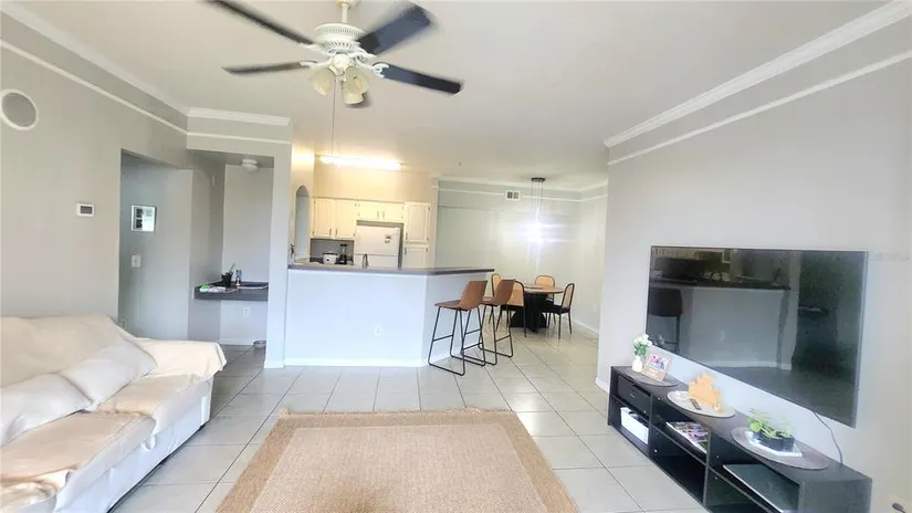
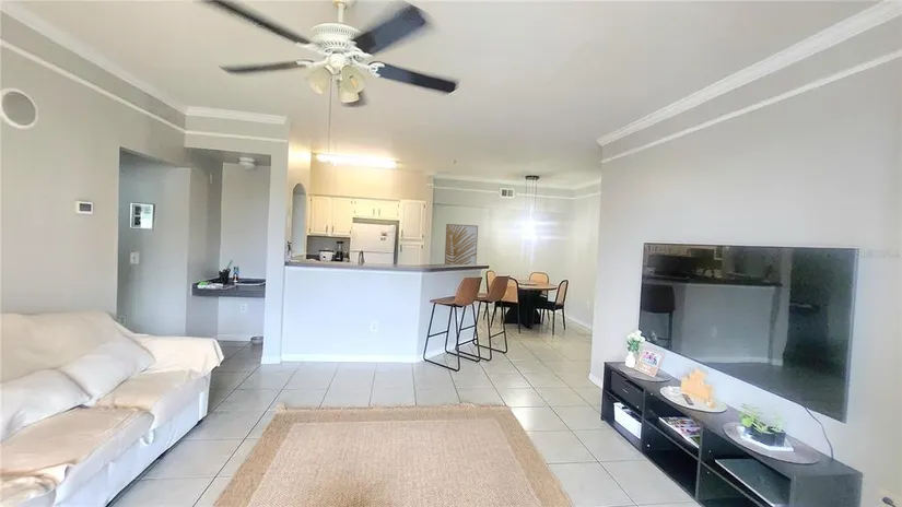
+ wall art (460, 248)
